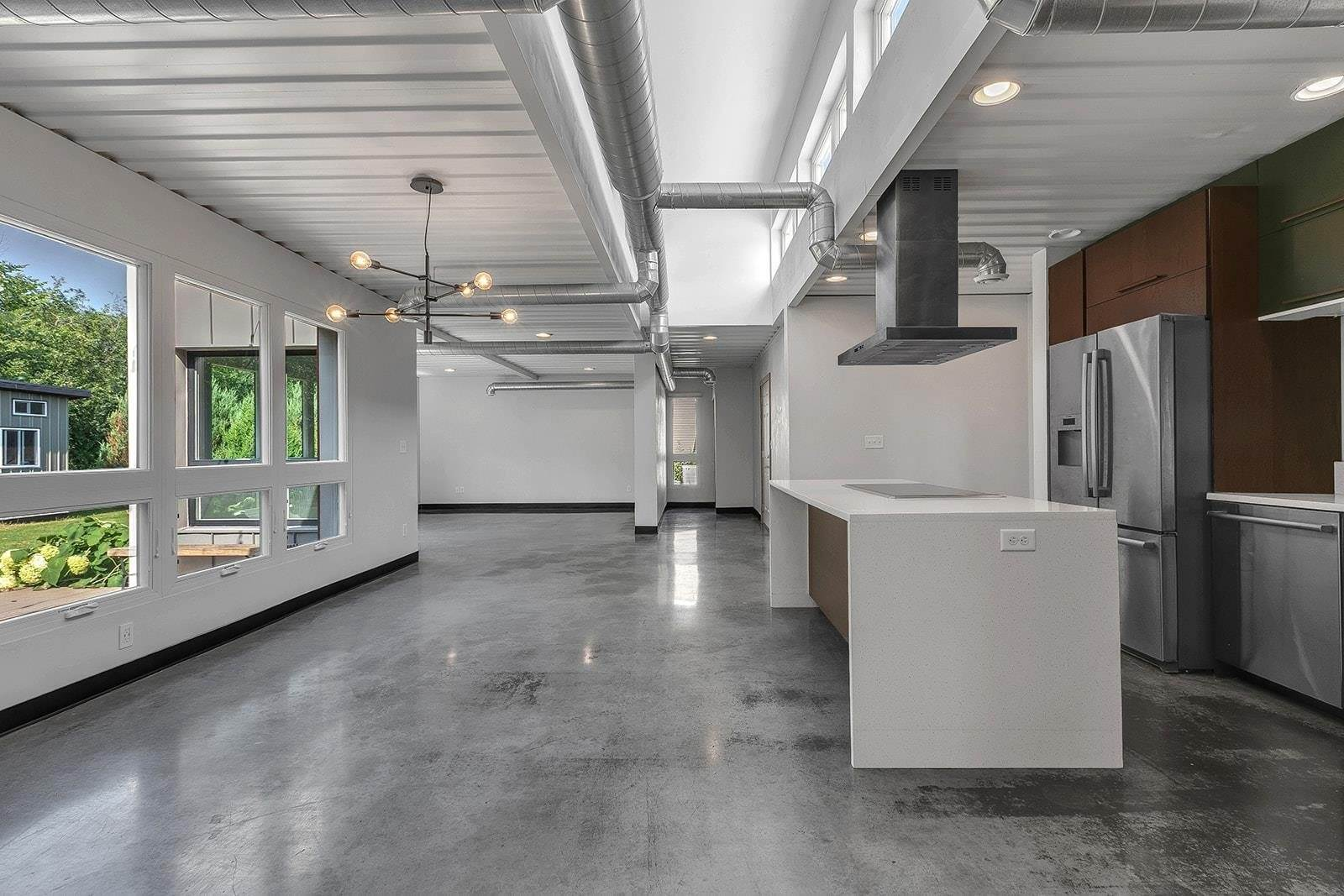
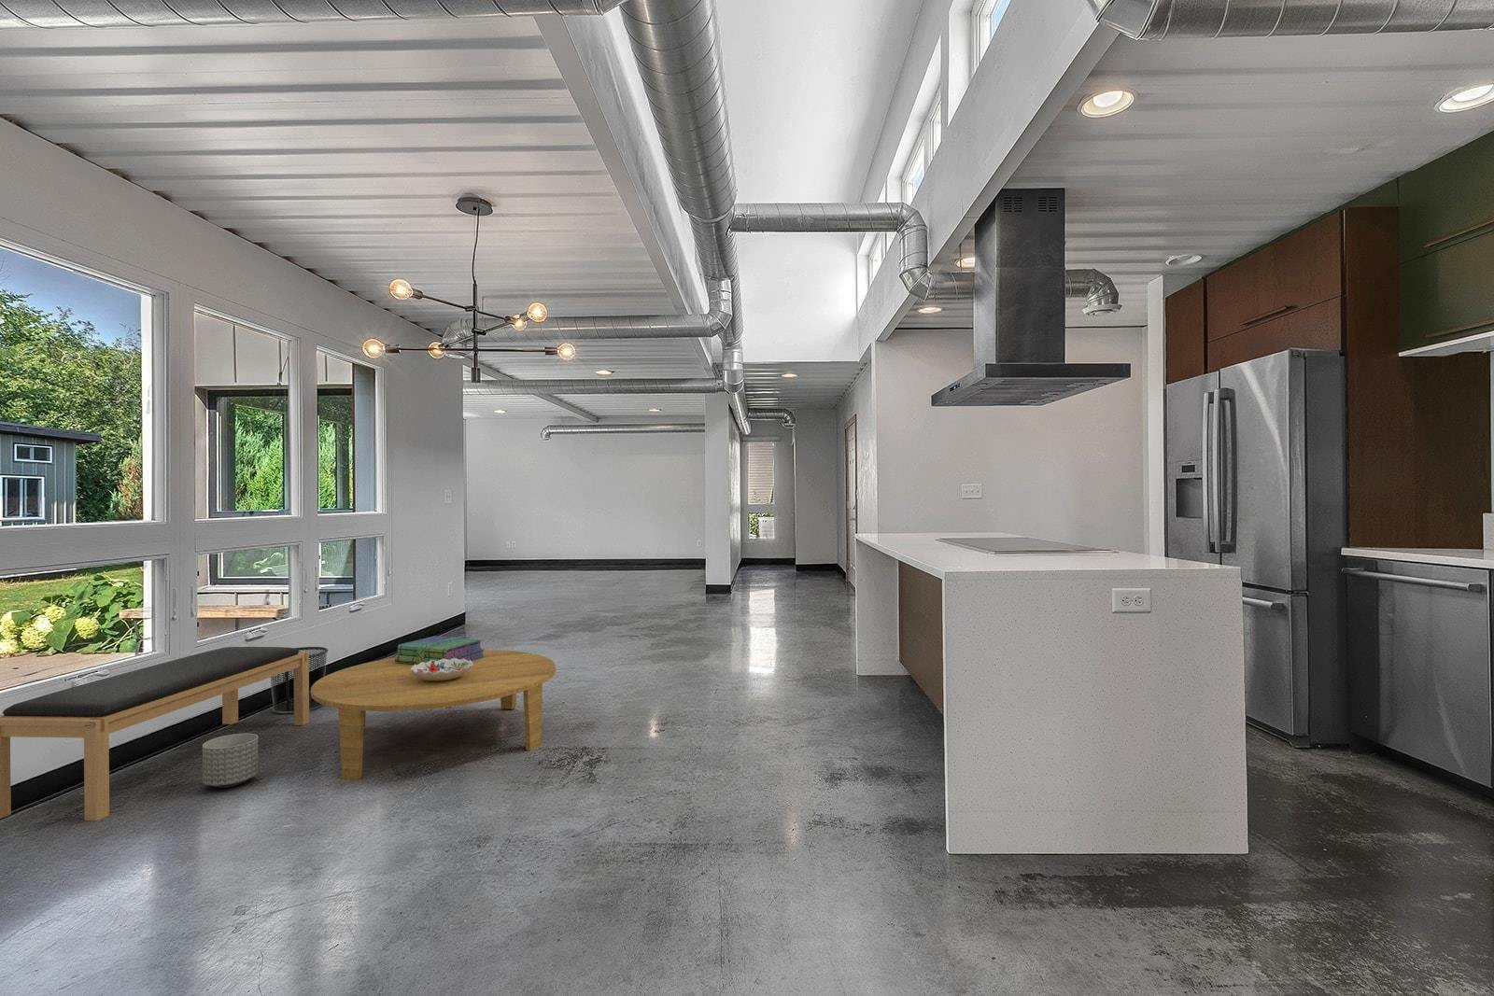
+ stack of books (440, 650)
+ decorative bowl (441, 670)
+ bench (173, 710)
+ planter (230, 761)
+ coffee table (440, 706)
+ waste bin (293, 679)
